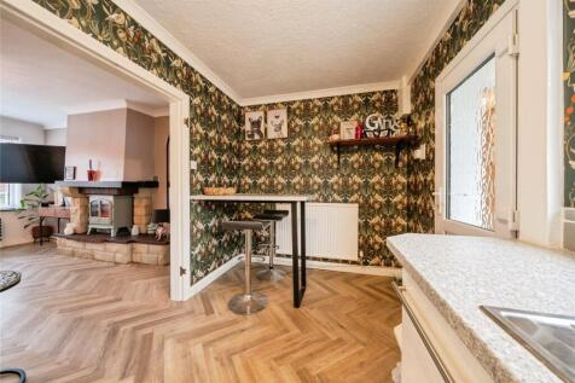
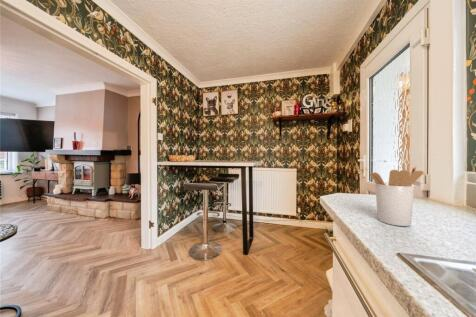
+ utensil holder (397, 195)
